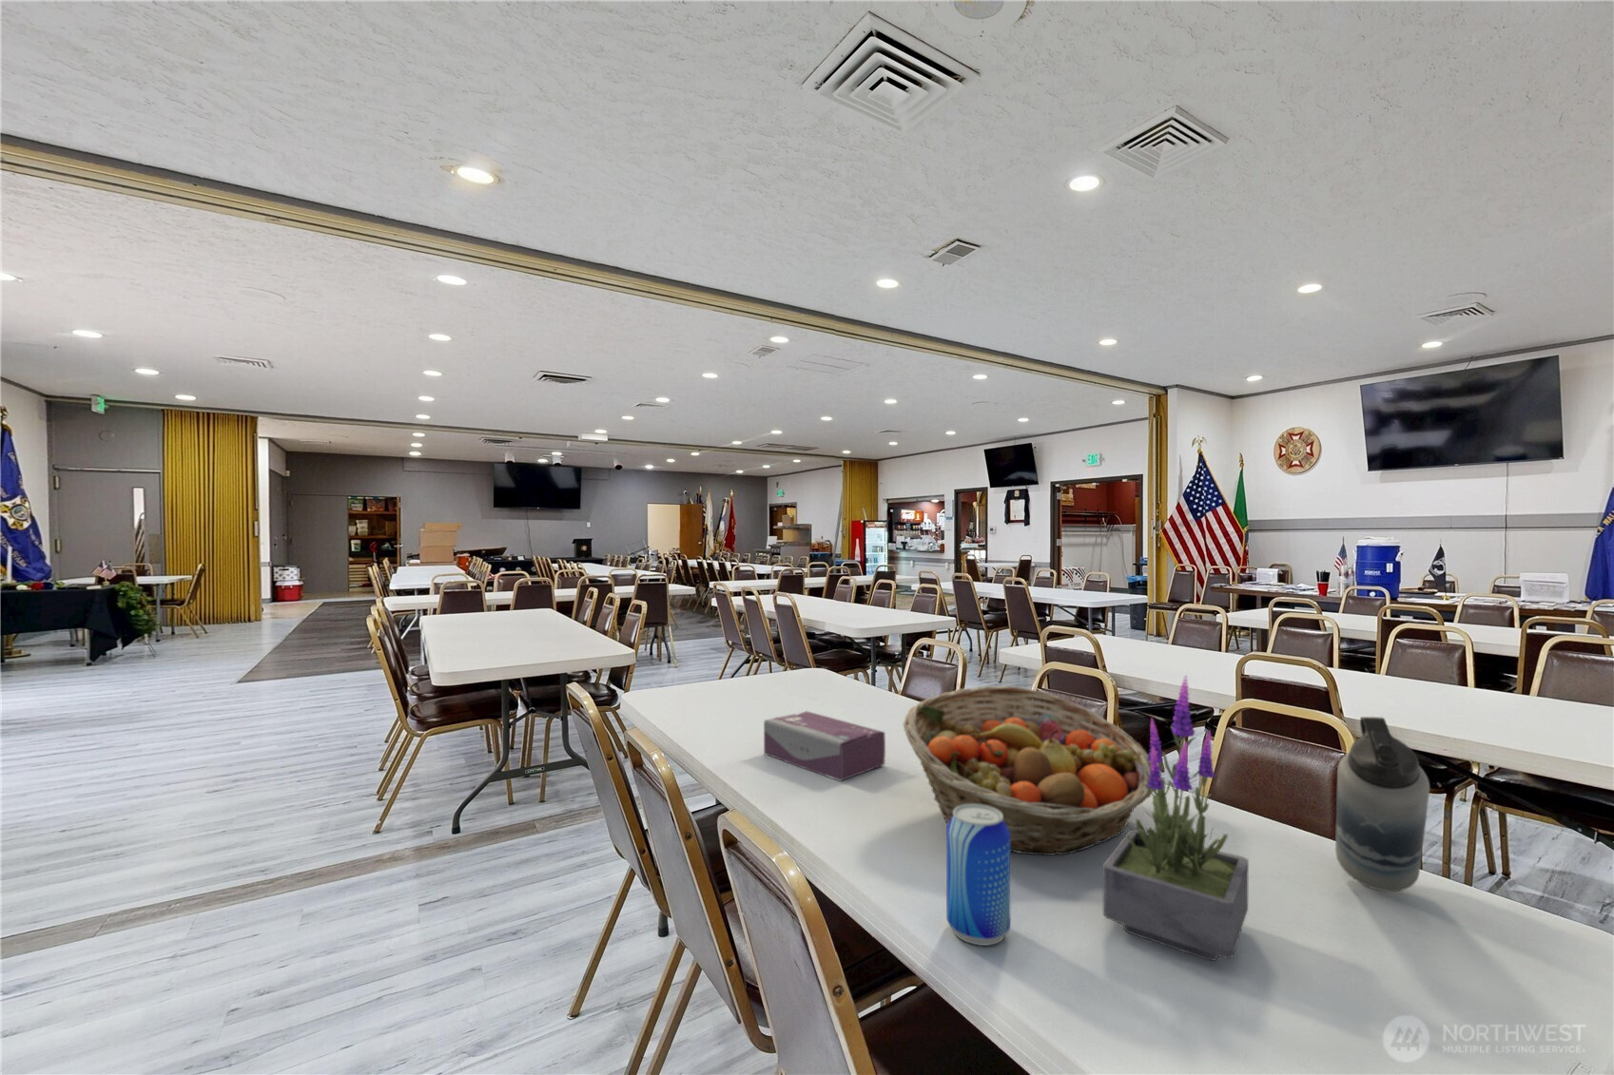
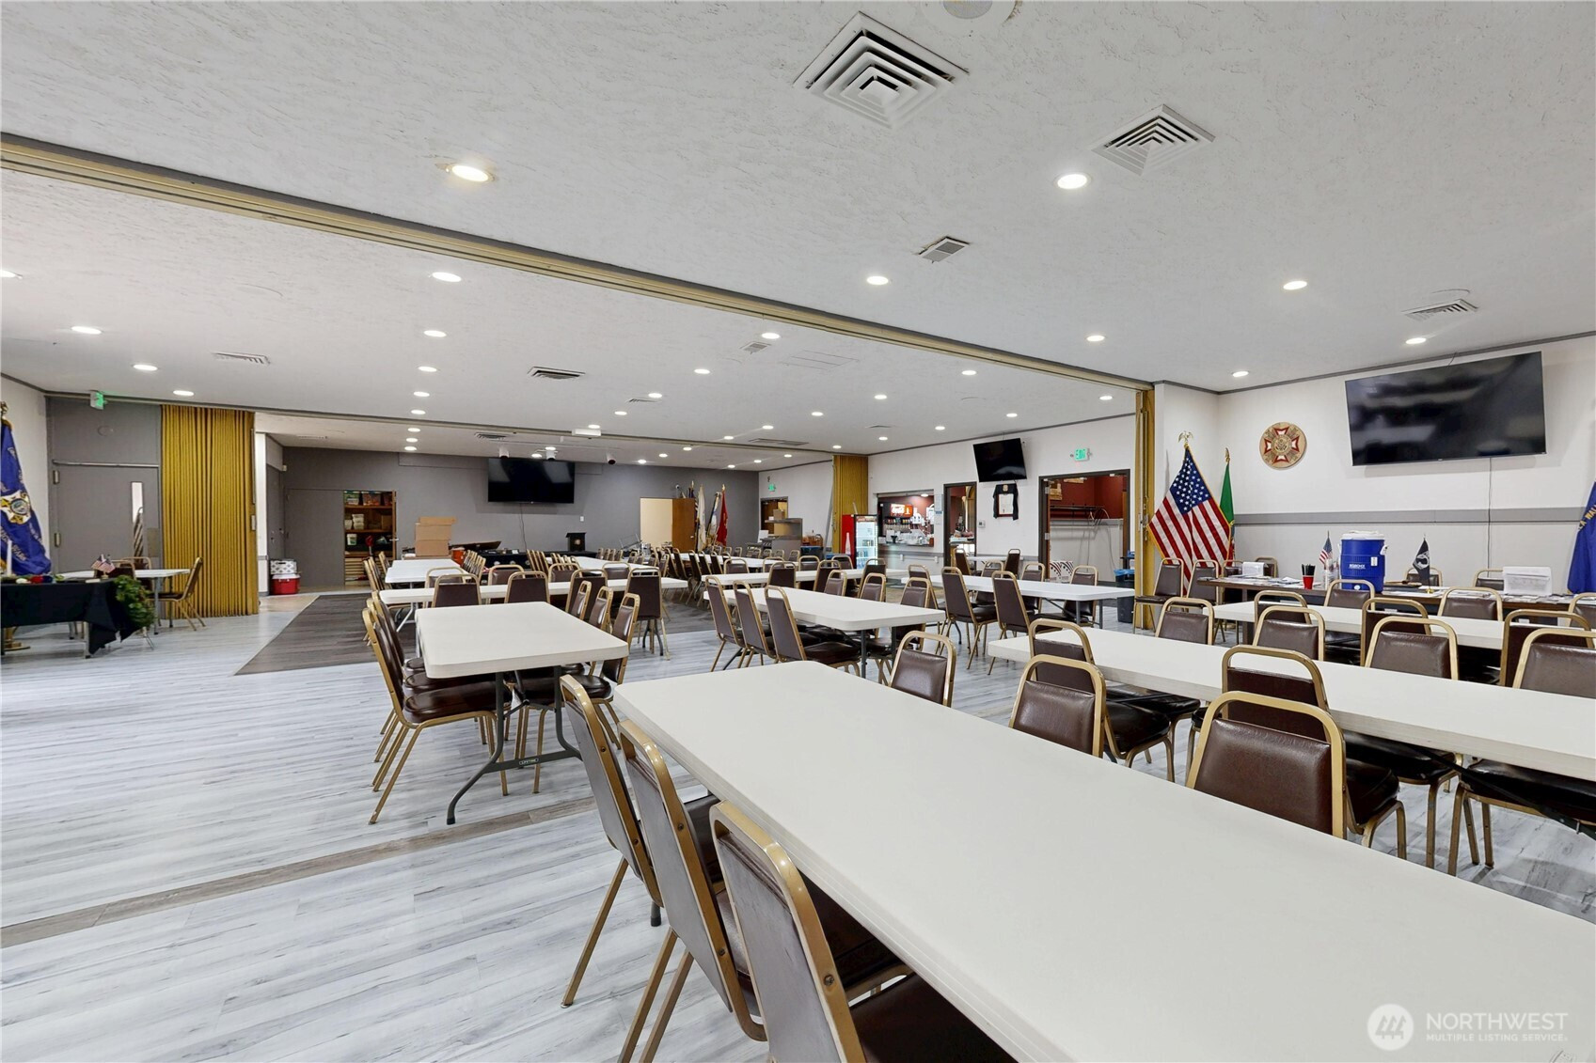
- potted plant (1176, 800)
- water bottle (1378, 805)
- fruit basket (1026, 762)
- beer can (978, 871)
- tissue box (823, 741)
